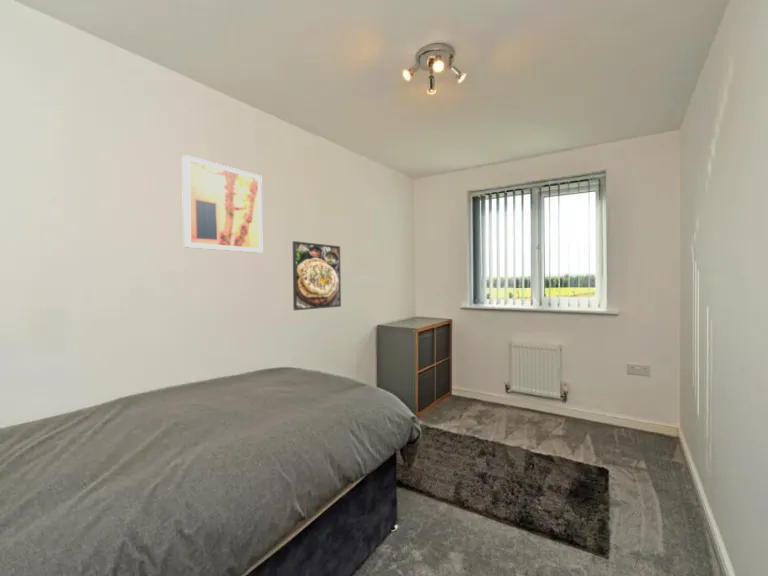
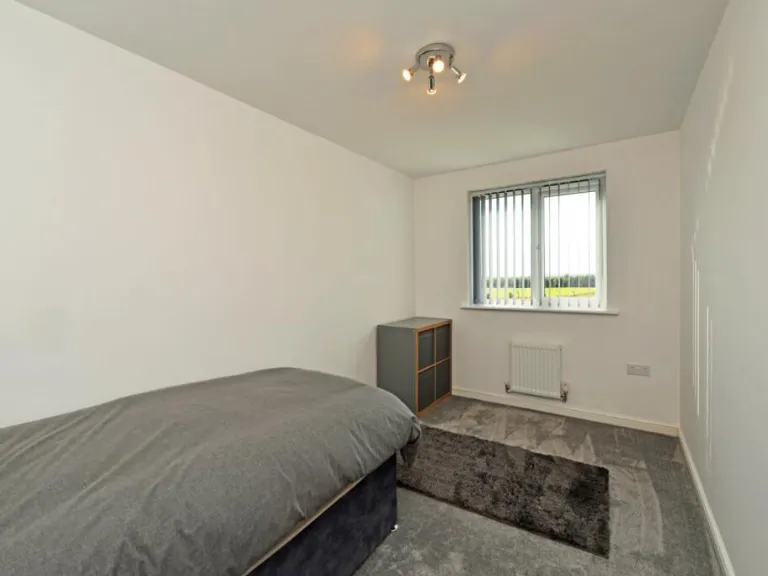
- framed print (318, 276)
- wall art (225, 208)
